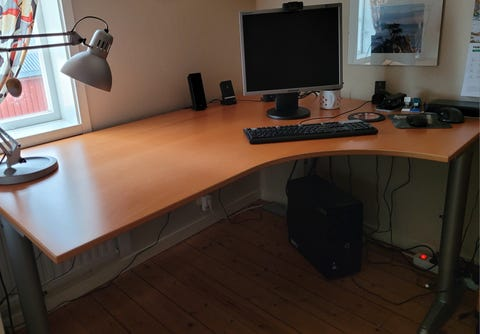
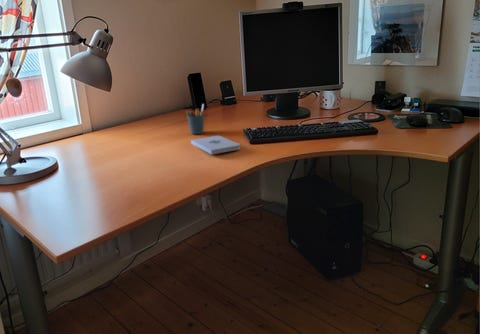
+ notepad (215, 144)
+ pen holder (196, 119)
